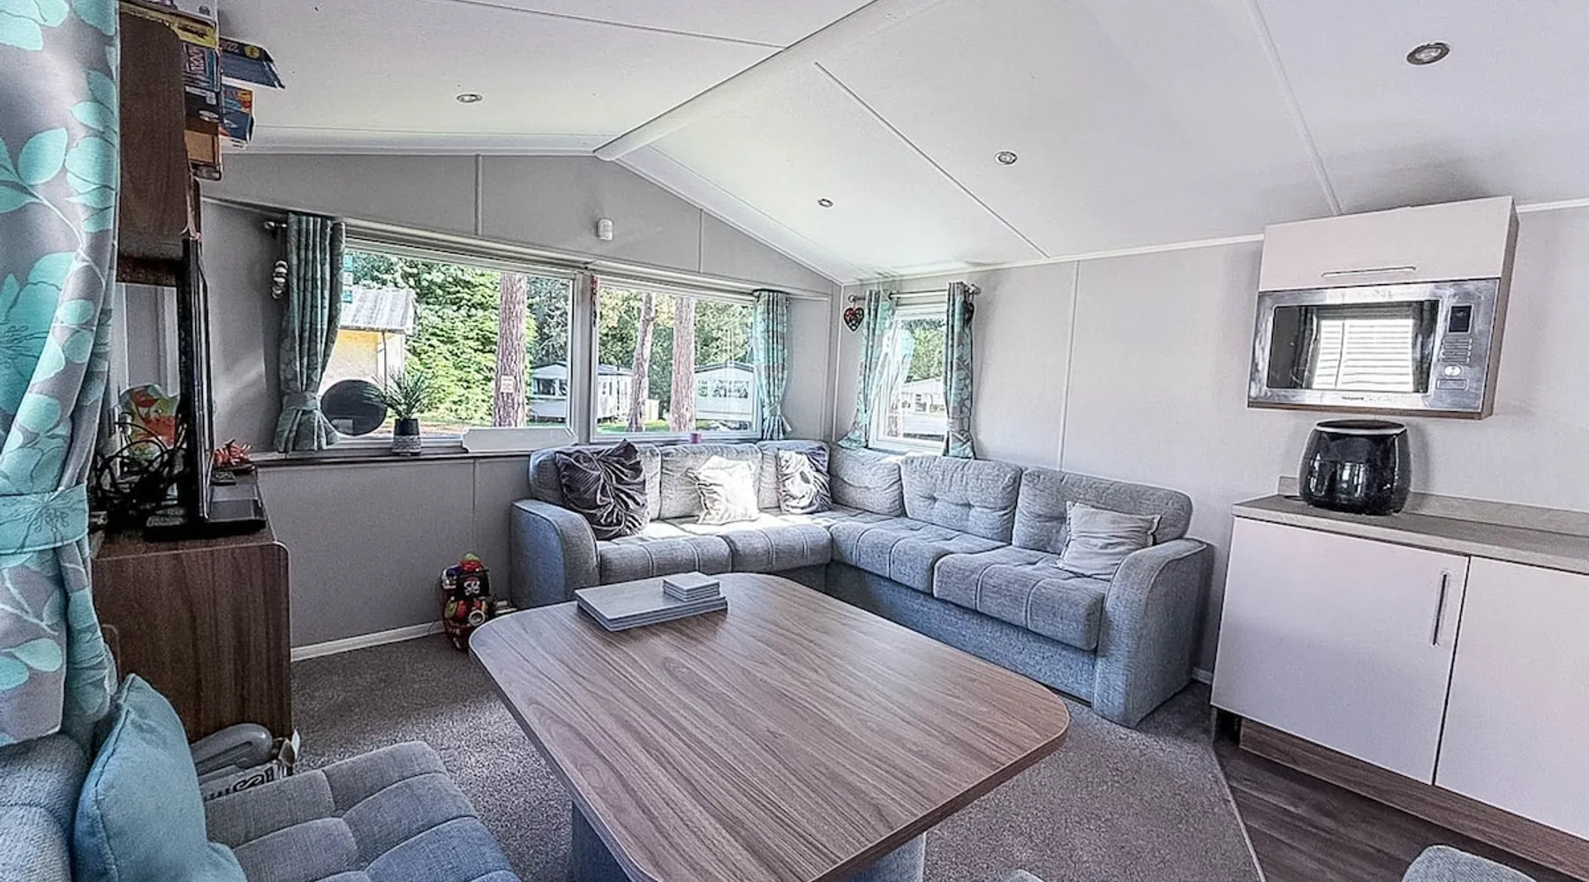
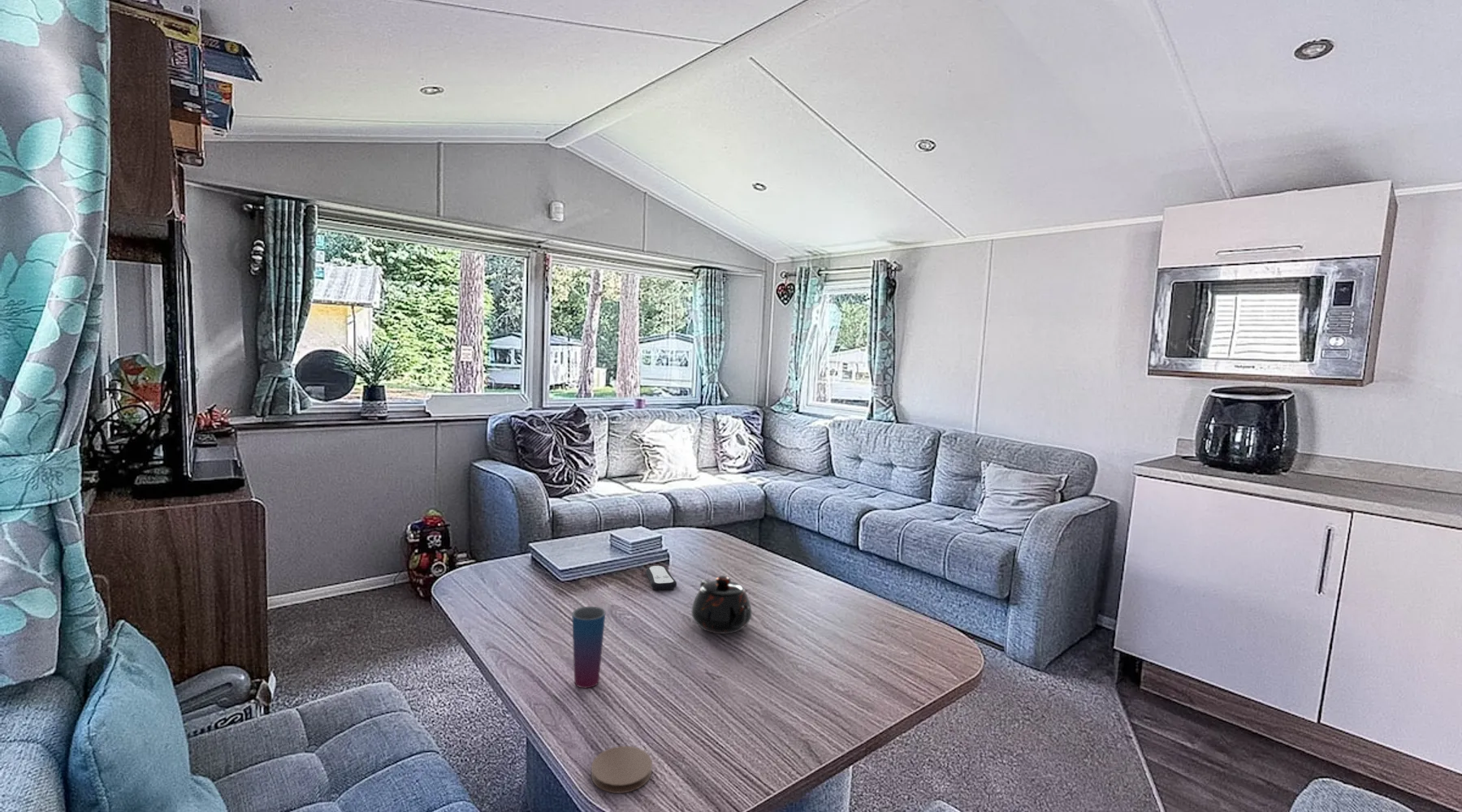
+ teapot (723, 603)
+ remote control (660, 577)
+ cup (587, 647)
+ coaster (621, 768)
